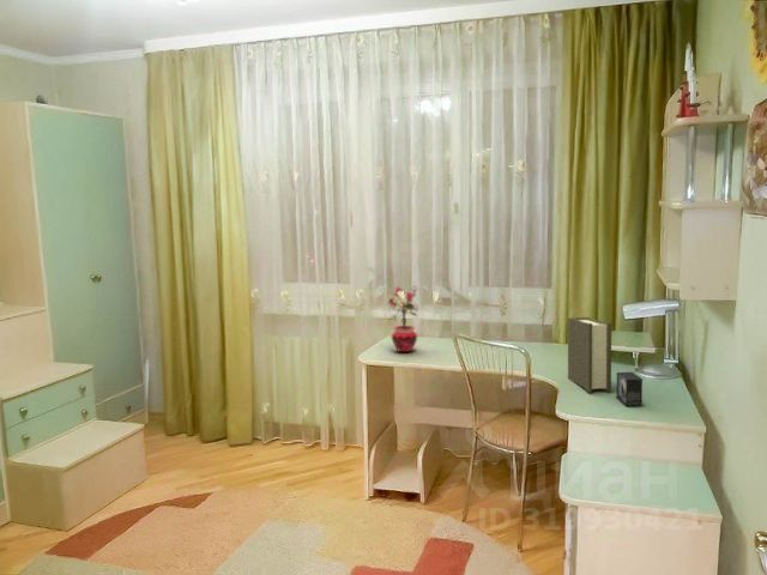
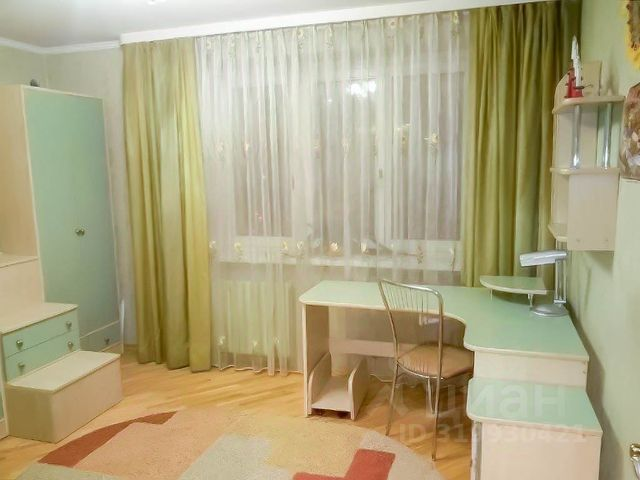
- potted plant (403, 317)
- small box (628, 388)
- book (588, 351)
